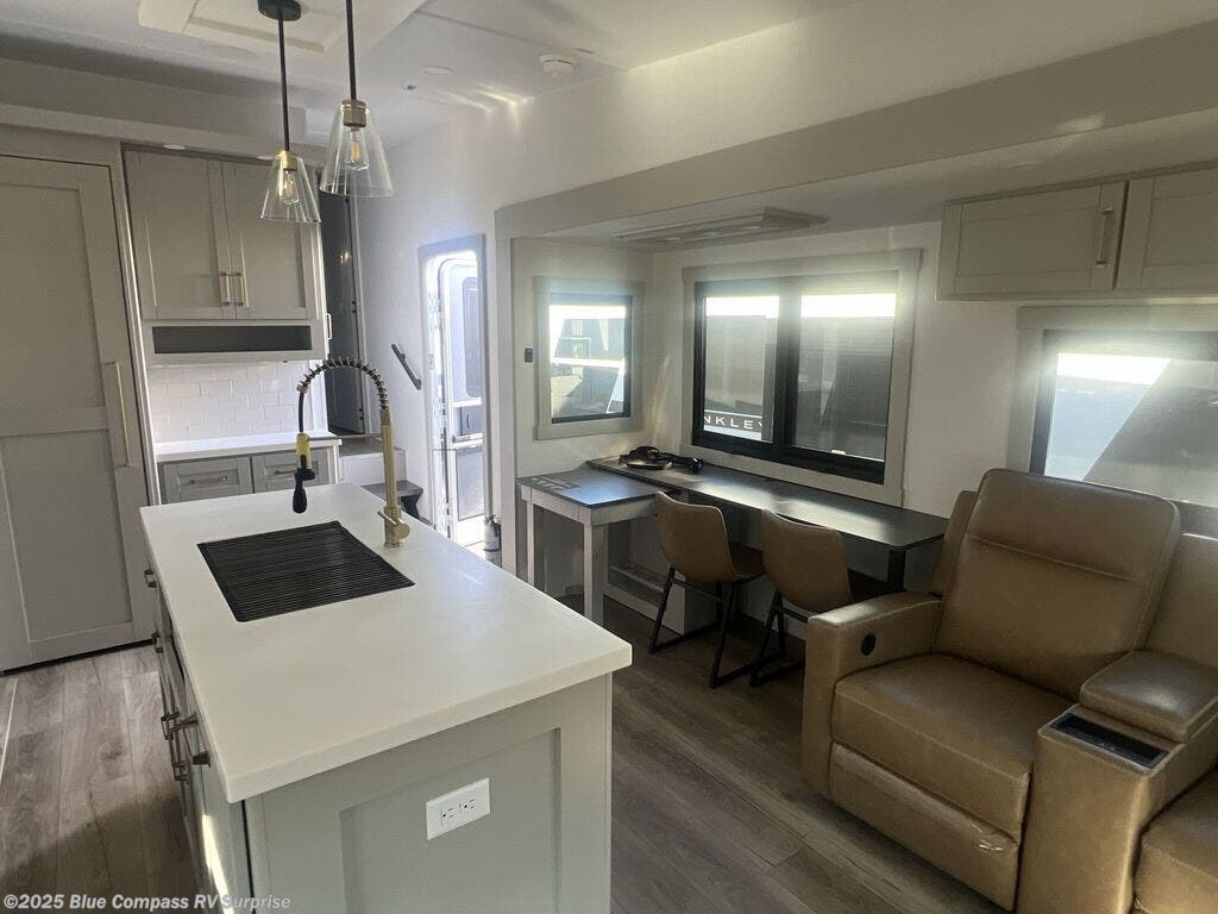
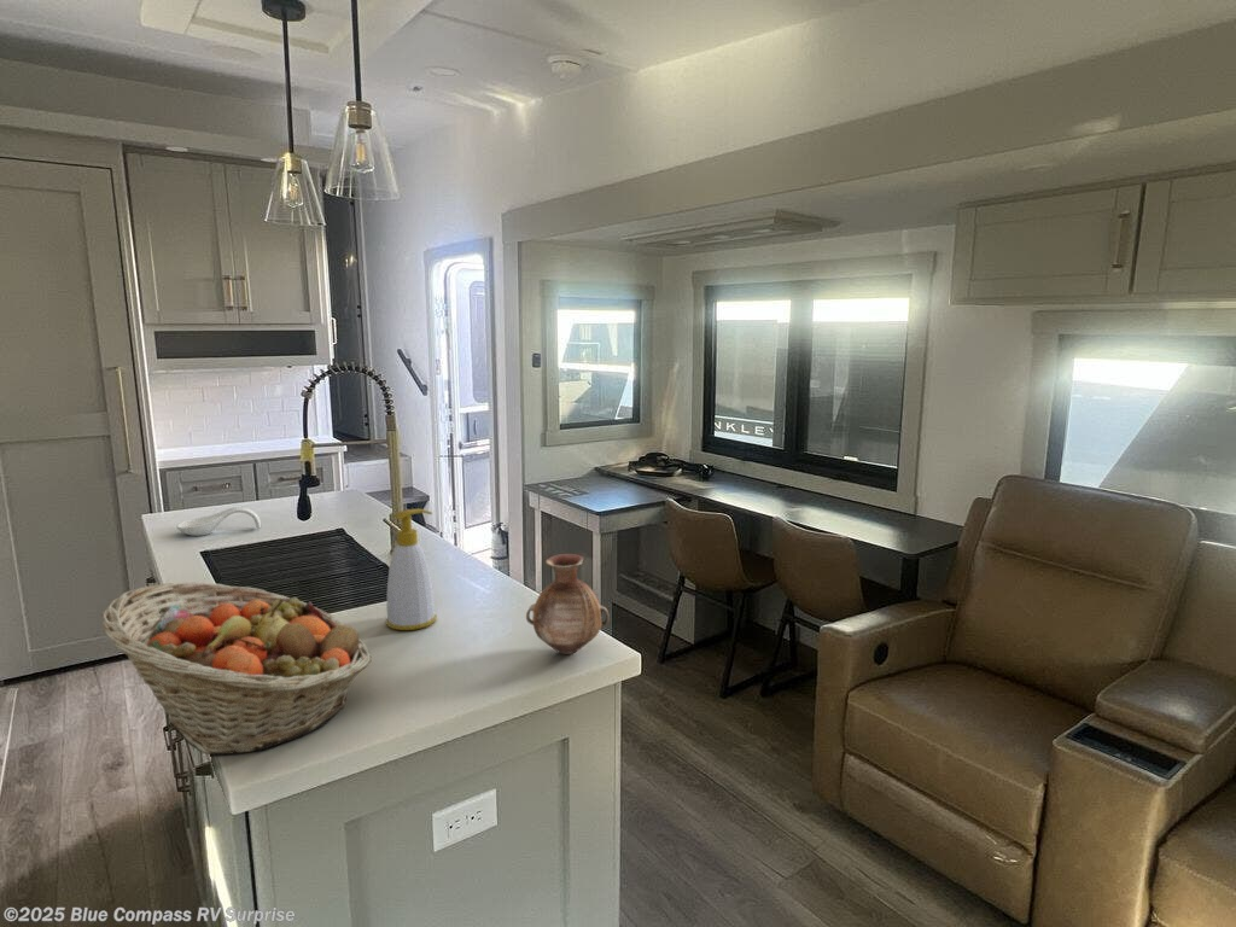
+ soap bottle (409, 567)
+ spoon rest (218, 520)
+ vase (567, 605)
+ fruit basket (245, 649)
